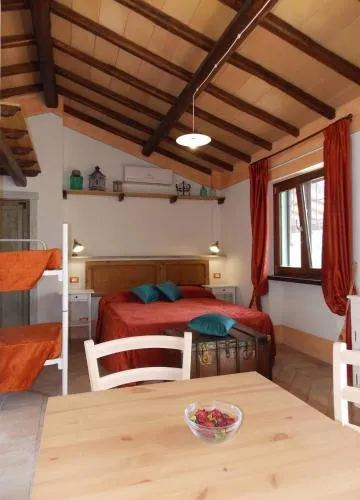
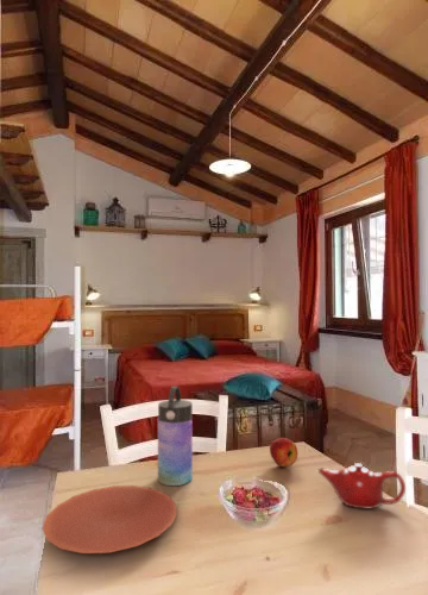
+ water bottle (175, 432)
+ teapot (360, 483)
+ apple (282, 451)
+ plate (112, 519)
